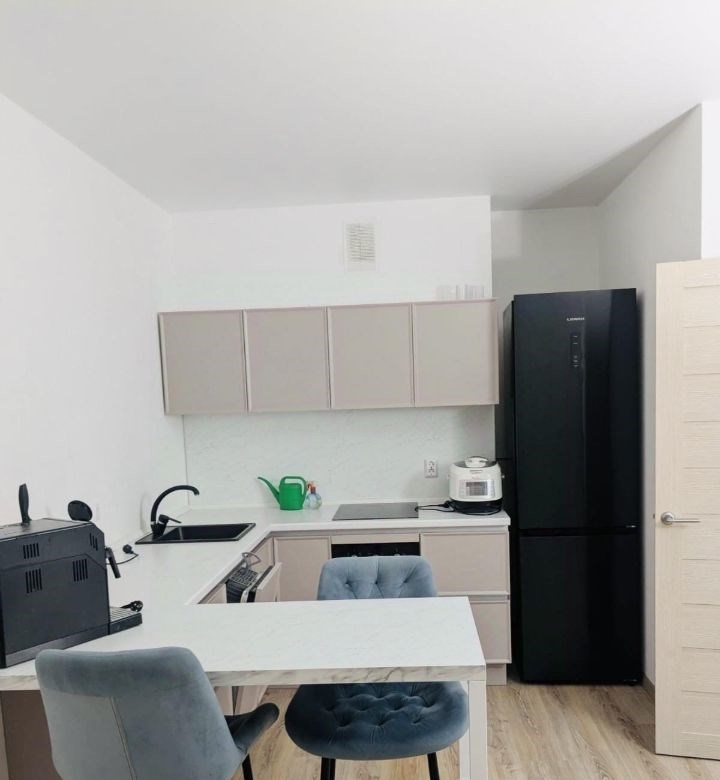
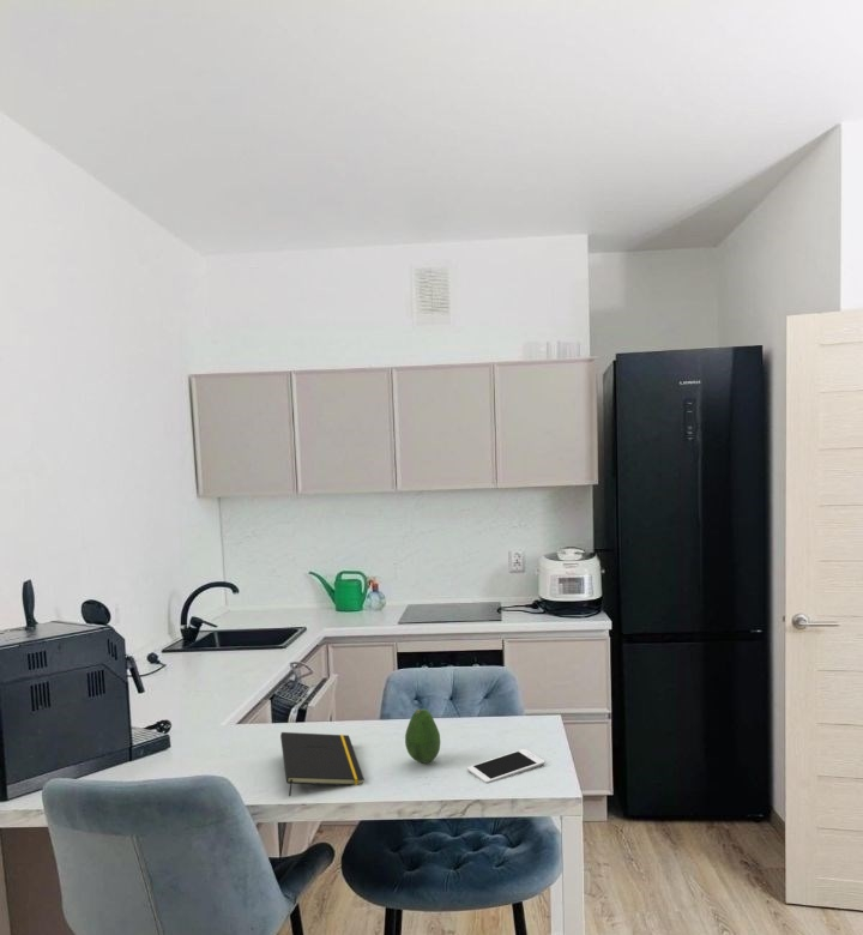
+ fruit (422, 735)
+ cell phone (506, 765)
+ notepad (320, 756)
